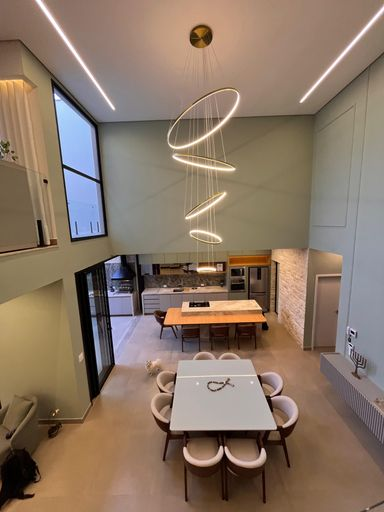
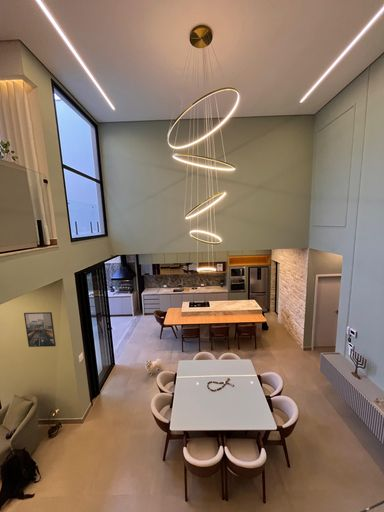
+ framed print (40, 329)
